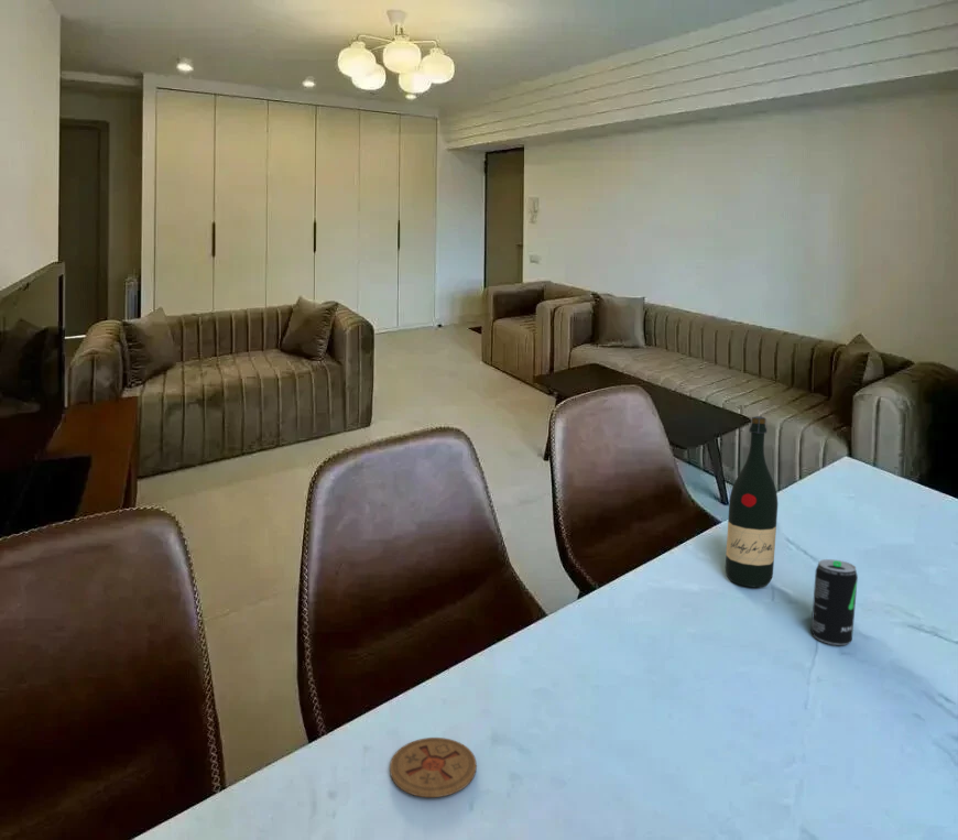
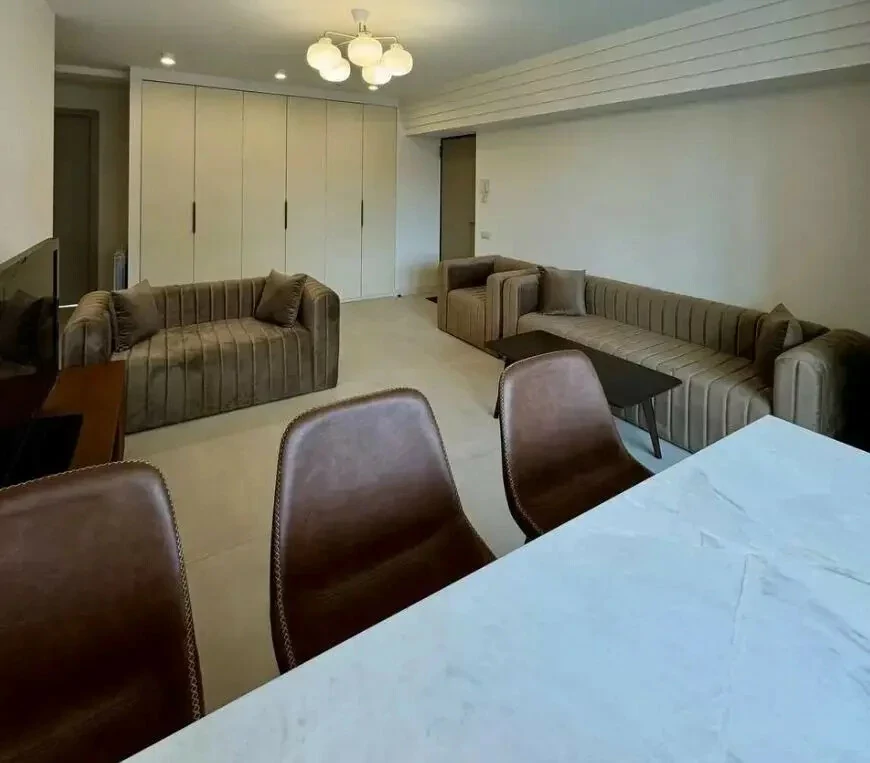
- wine bottle (753, 499)
- beverage can (834, 600)
- coaster (433, 765)
